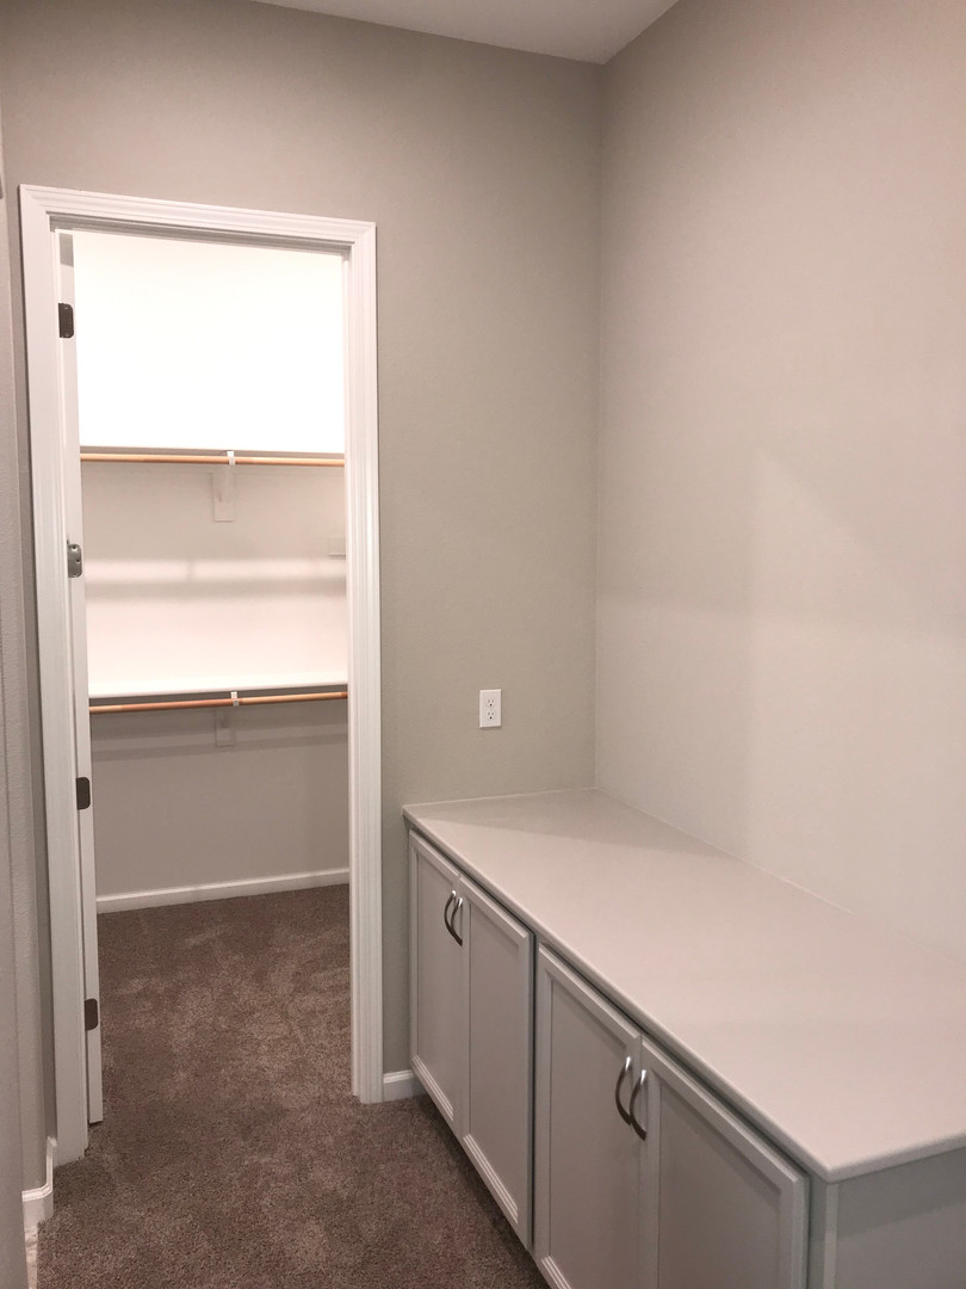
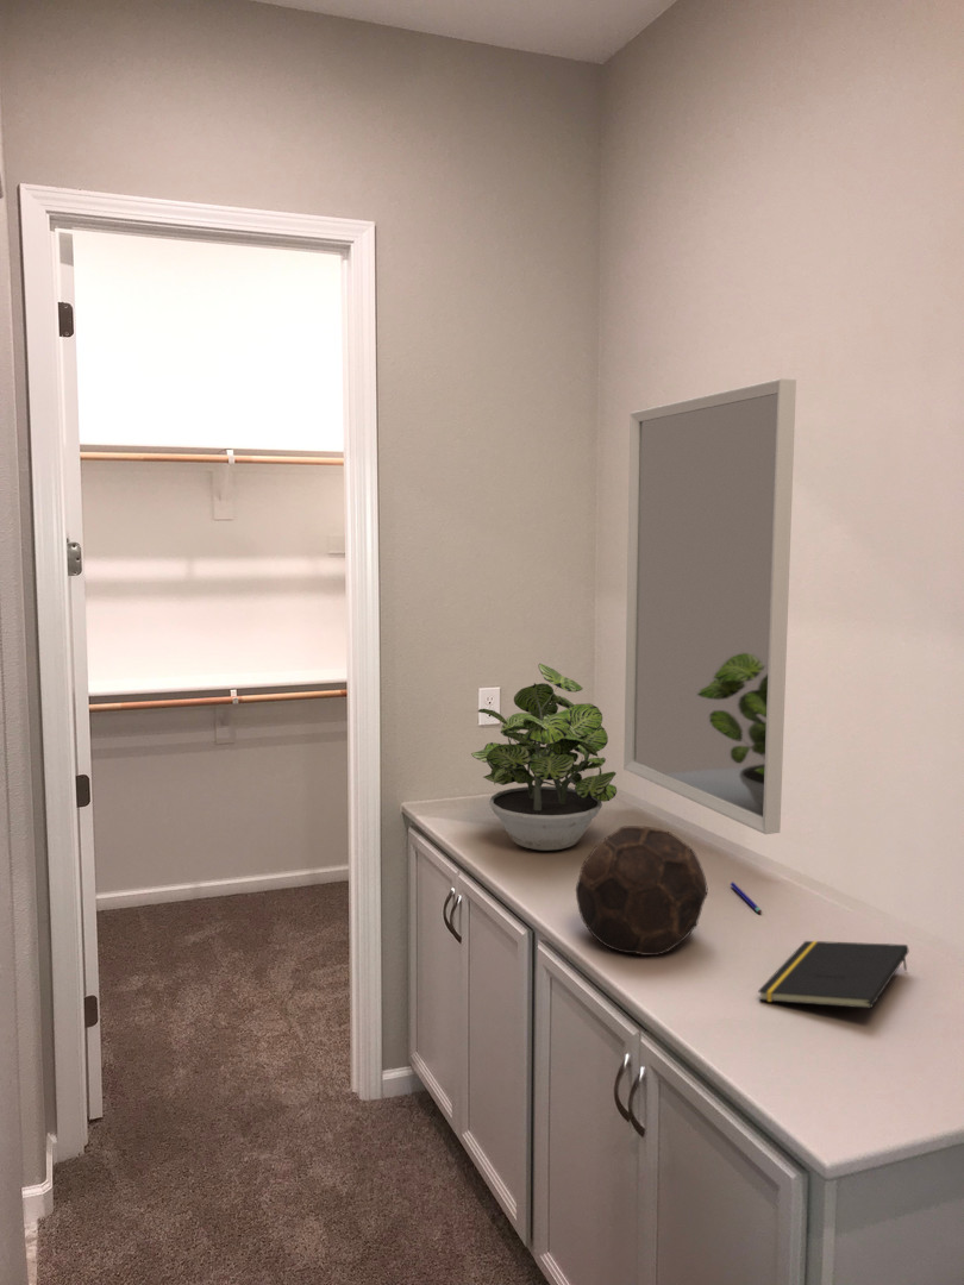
+ pen (745, 897)
+ home mirror (697, 601)
+ potted plant (549, 757)
+ notepad (834, 971)
+ soccer ball (640, 883)
